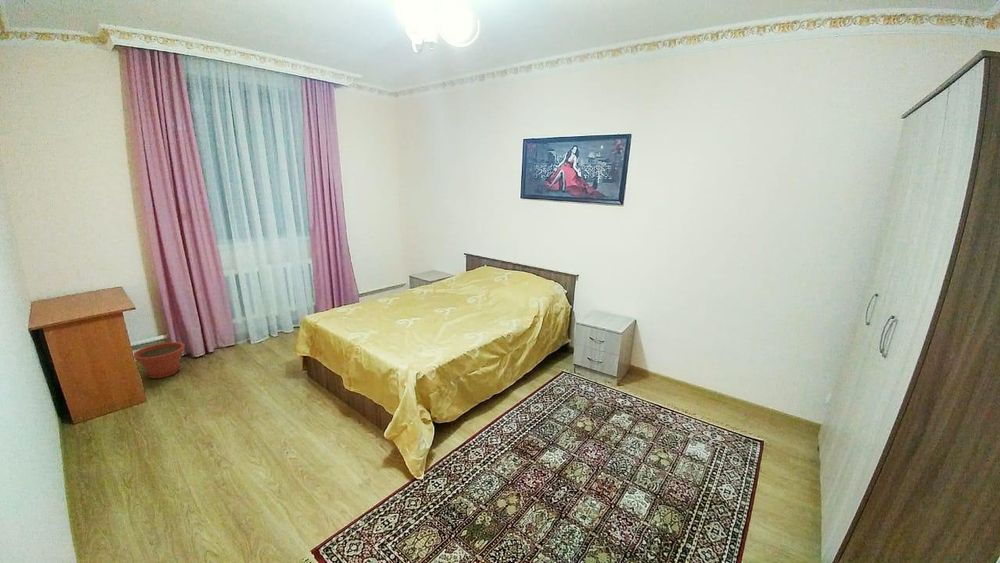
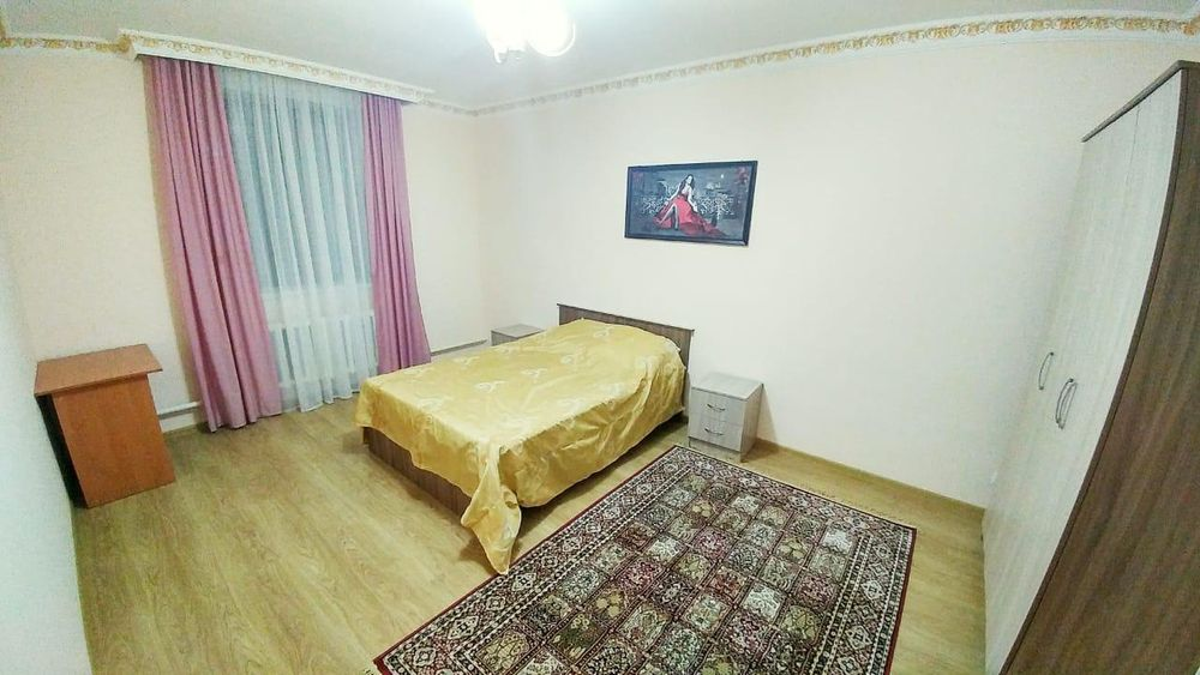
- plant pot (162, 361)
